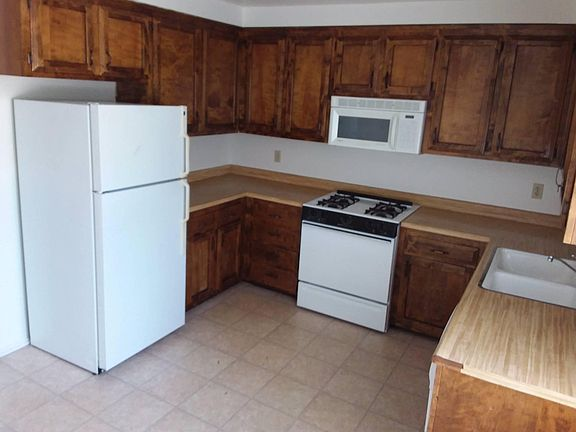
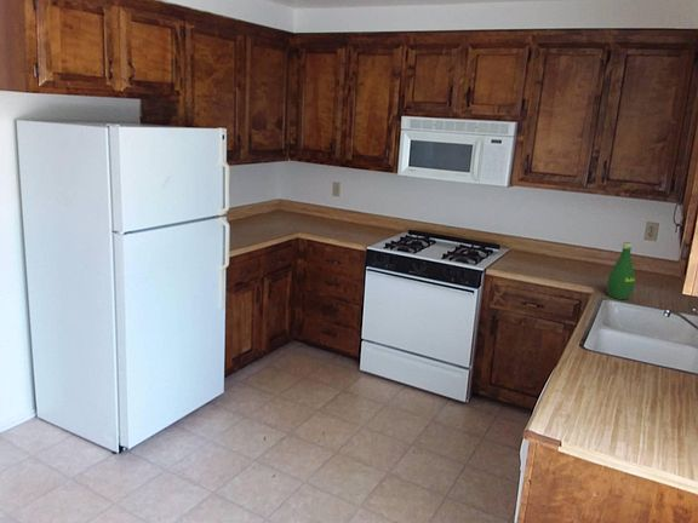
+ bottle (623, 270)
